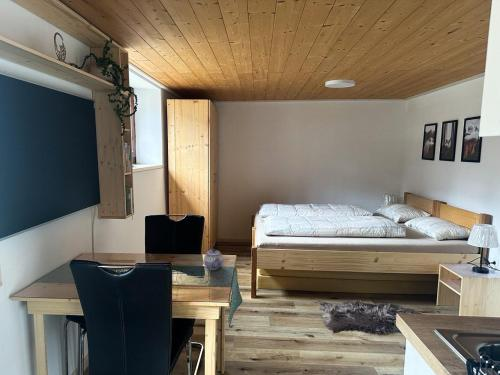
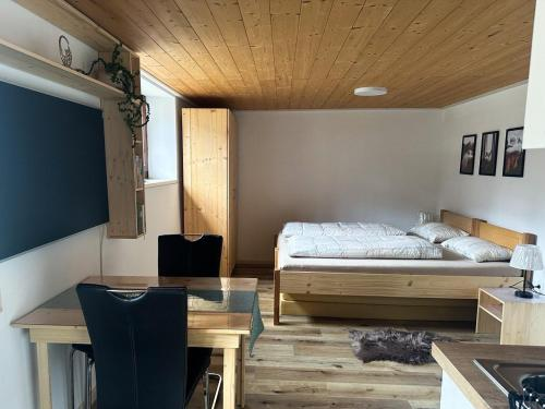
- teapot (213, 258)
